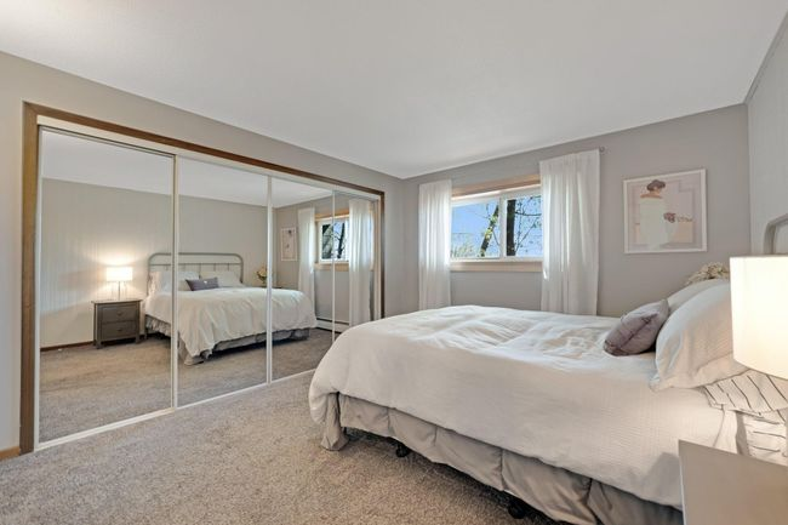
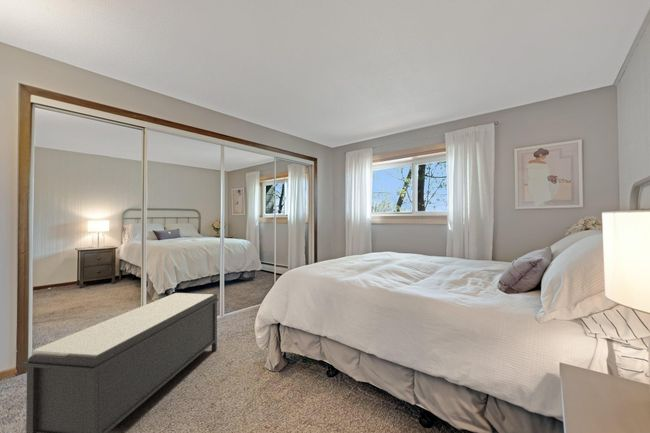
+ bench (148, 350)
